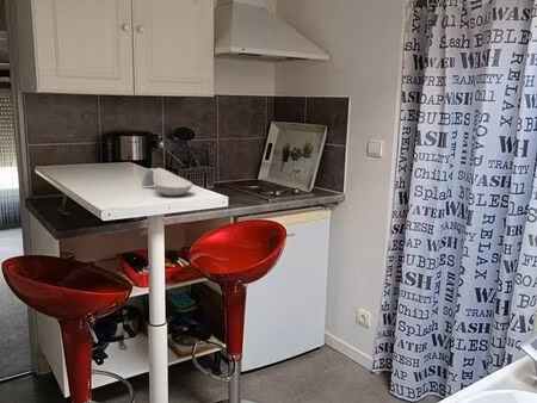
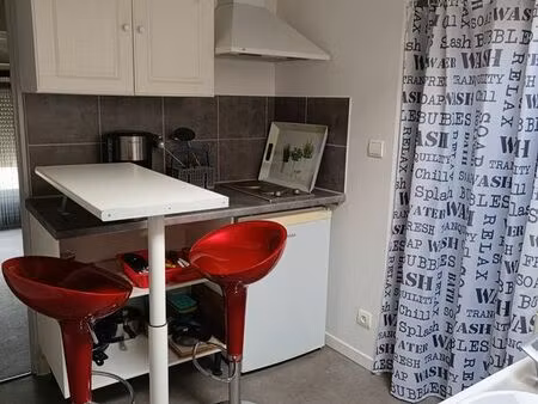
- spoon rest (163, 180)
